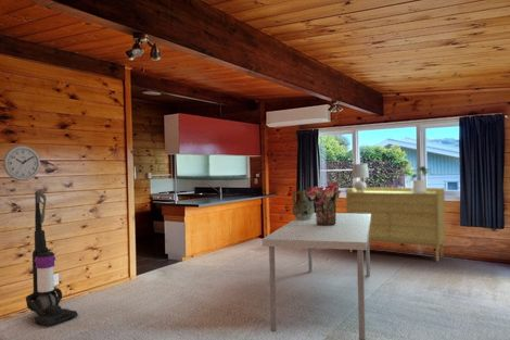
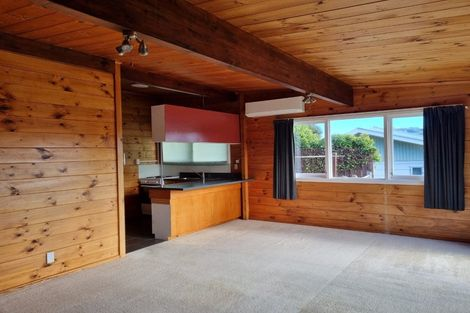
- sideboard (394, 221)
- potted plant (420, 178)
- table lamp (360, 177)
- vacuum cleaner (47, 254)
- dining table (328, 248)
- wall clock (23, 163)
- ceramic jug (303, 204)
- bouquet (323, 202)
